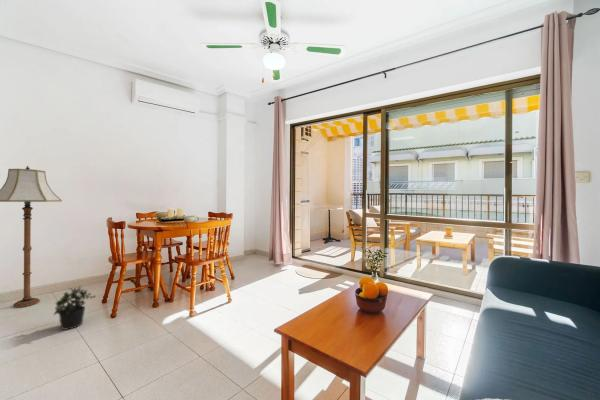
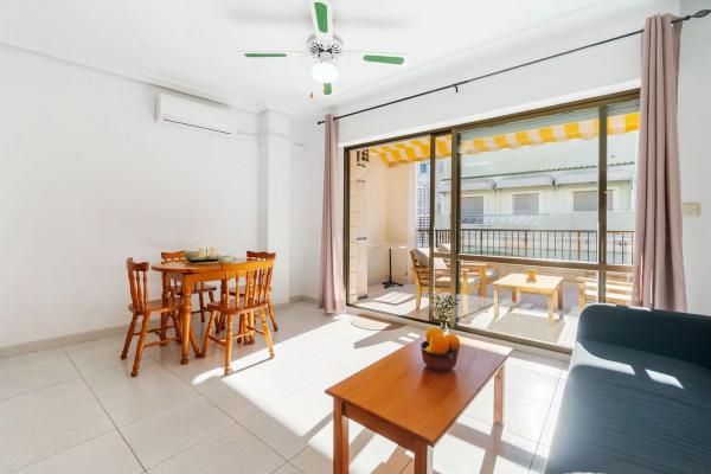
- floor lamp (27, 234)
- potted plant (74, 306)
